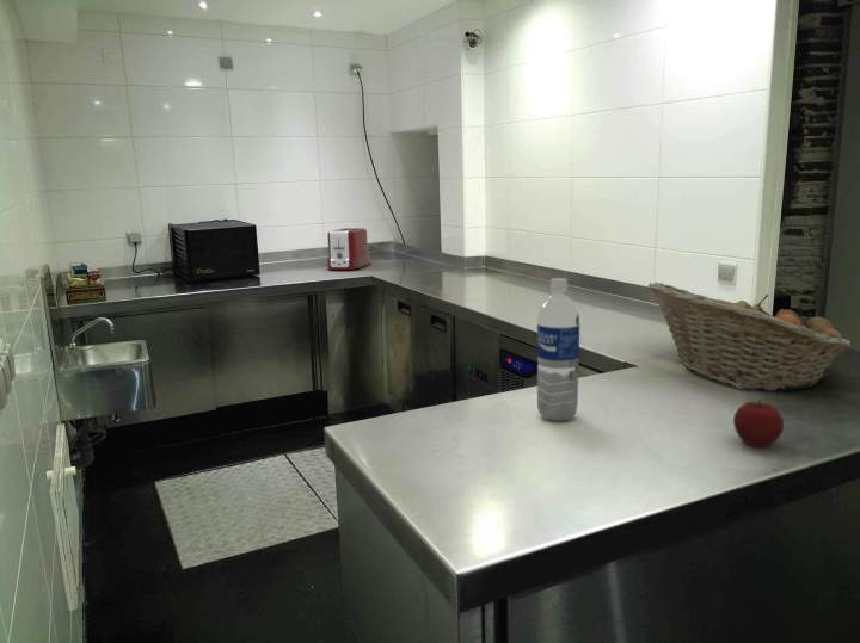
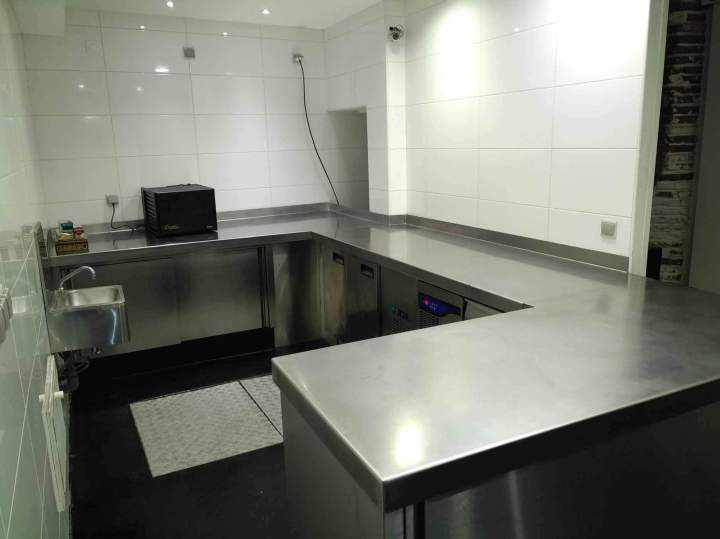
- water bottle (558, 348)
- toaster (348, 247)
- fruit basket (739, 328)
- apple (757, 421)
